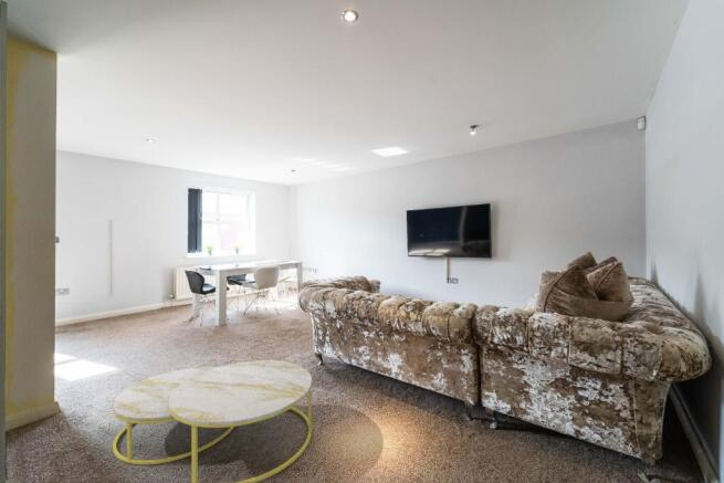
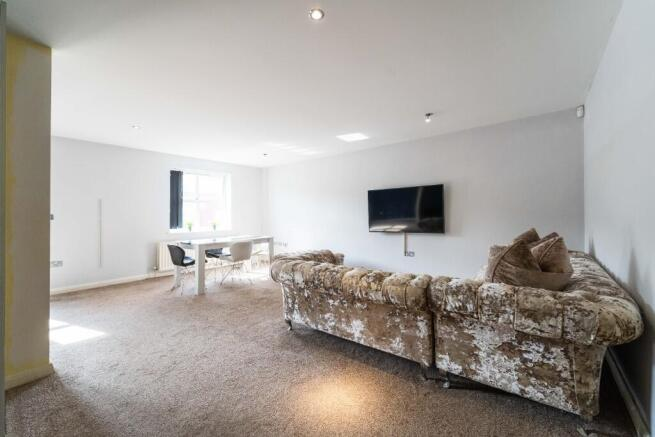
- coffee table (216, 406)
